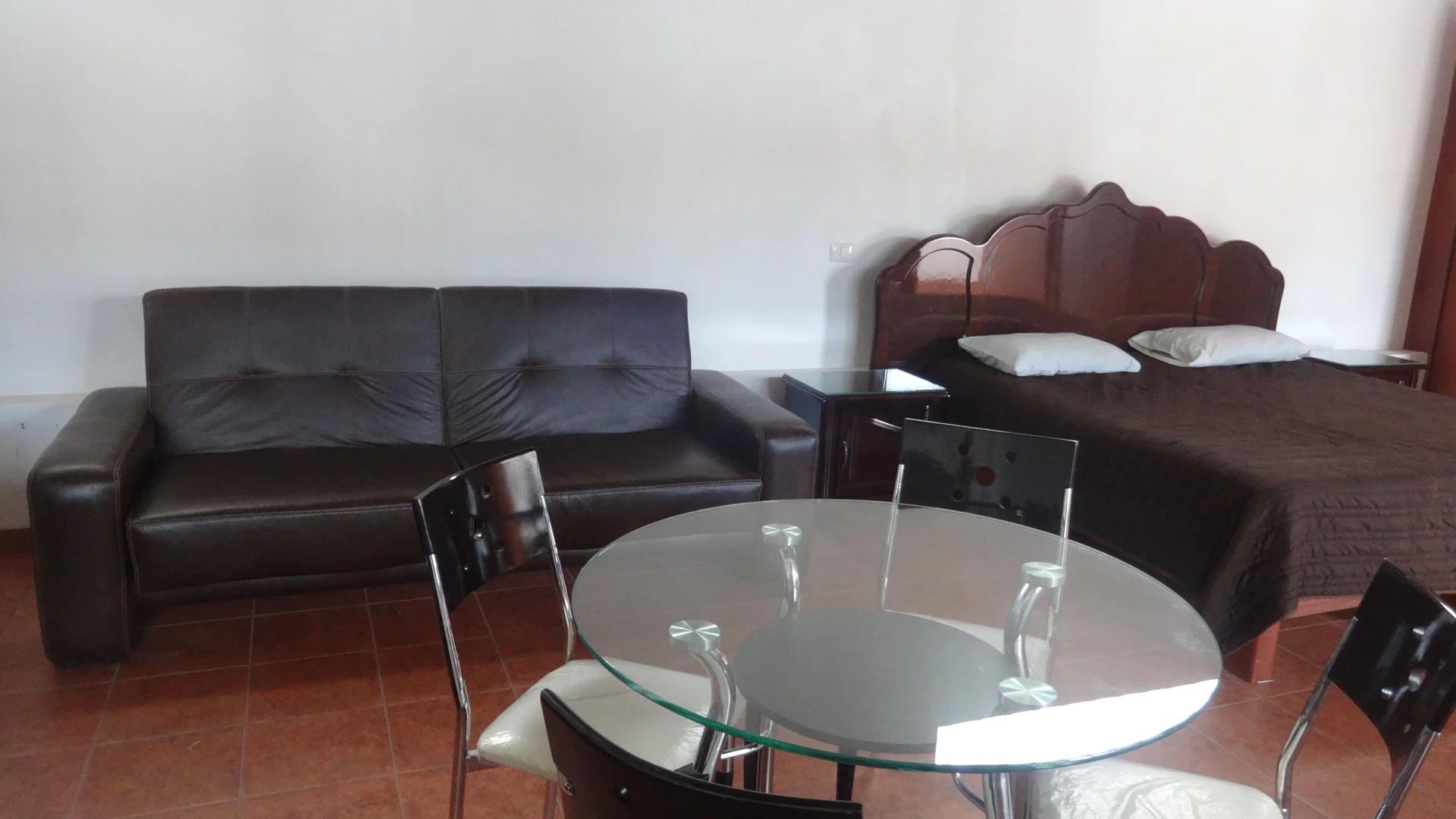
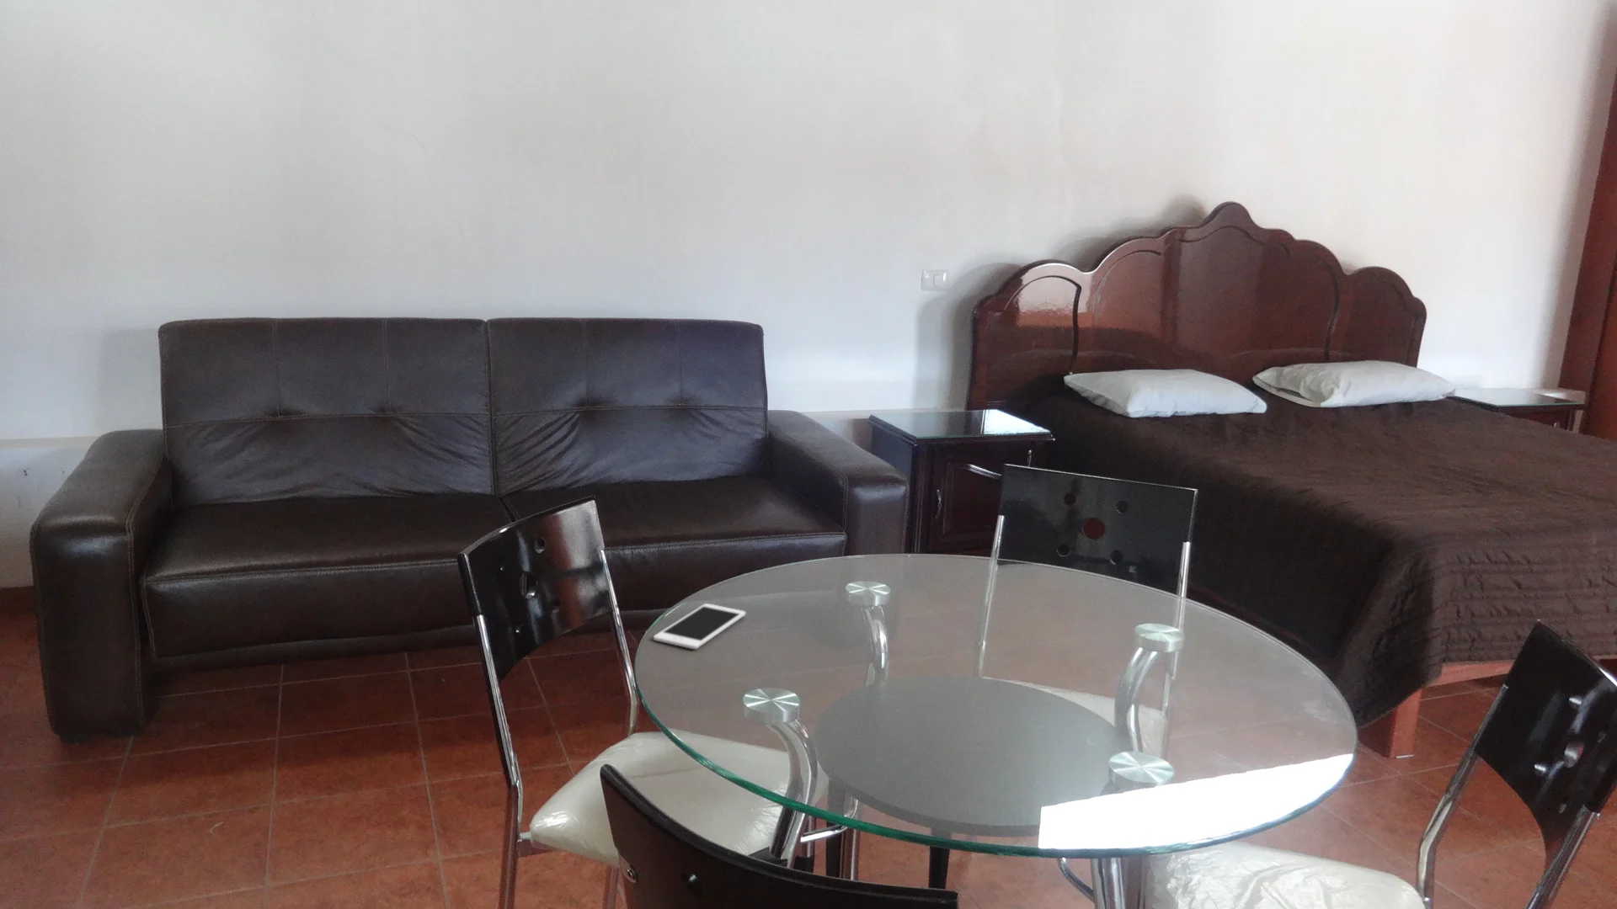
+ cell phone (701, 625)
